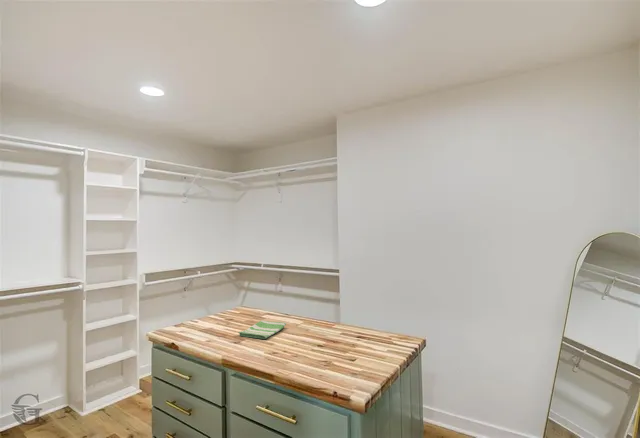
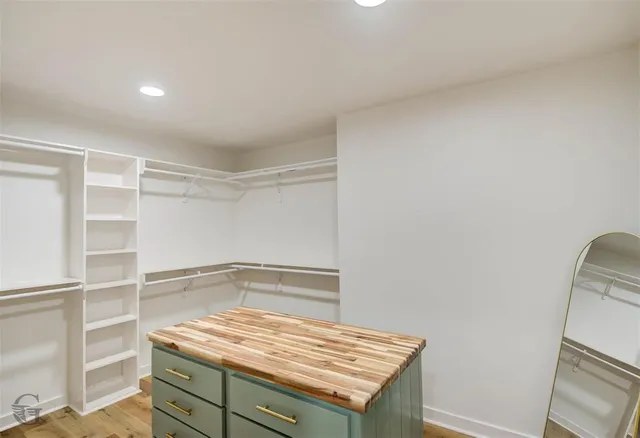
- dish towel (263, 328)
